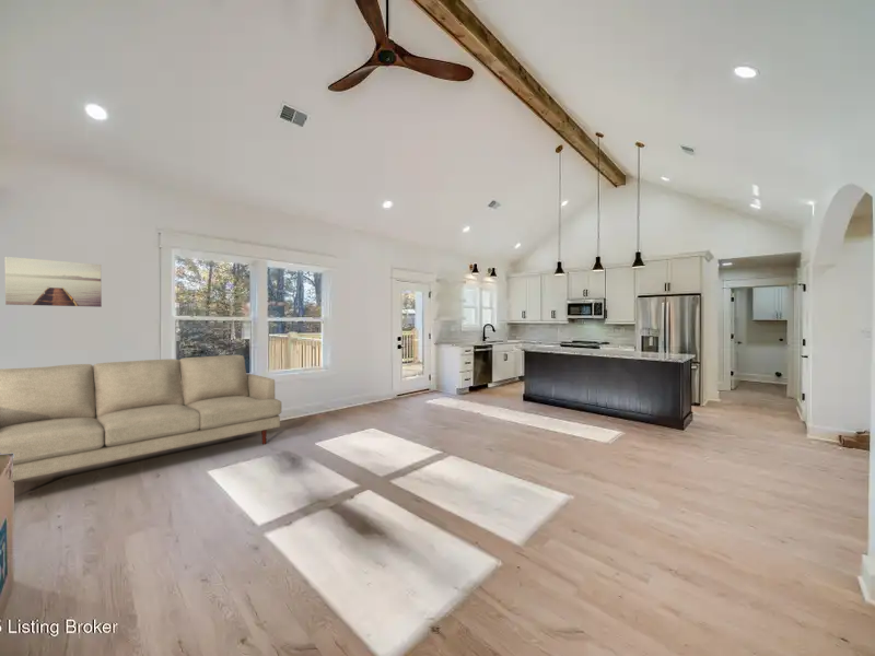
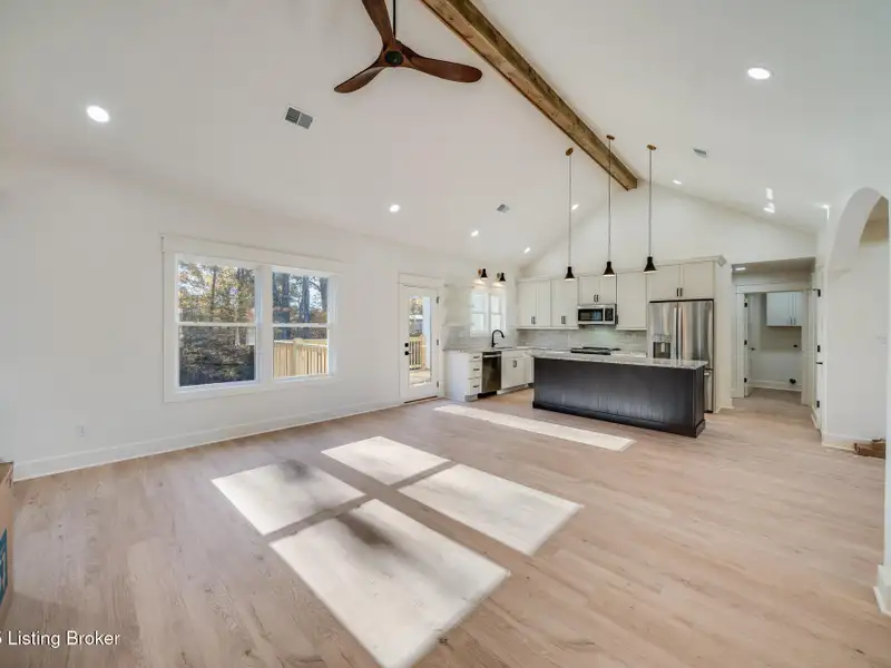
- sofa (145, 411)
- wall art (56, 283)
